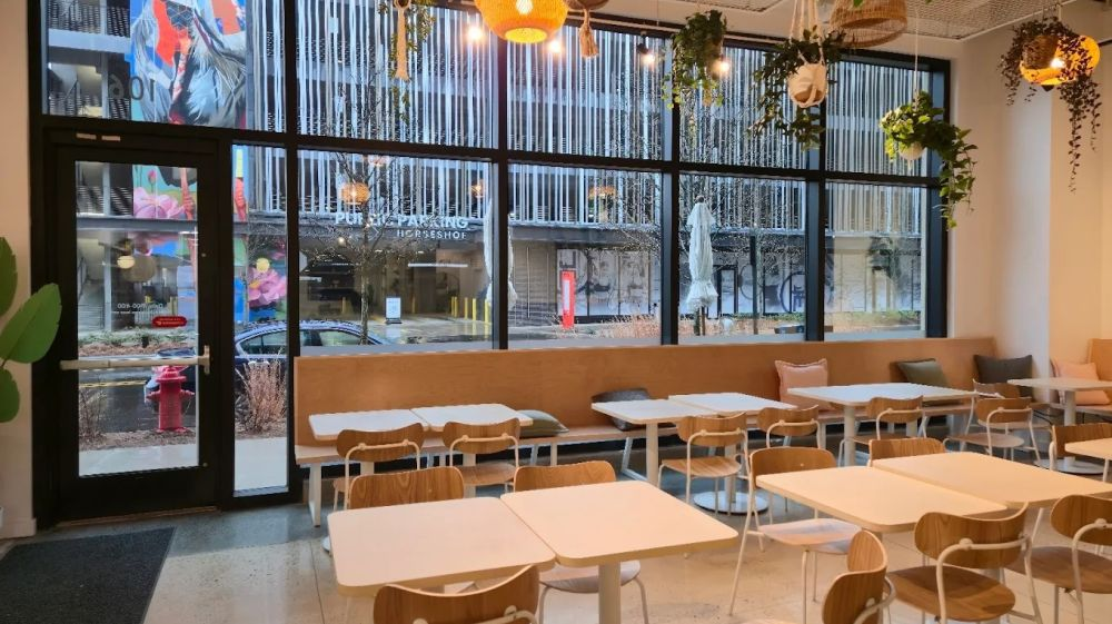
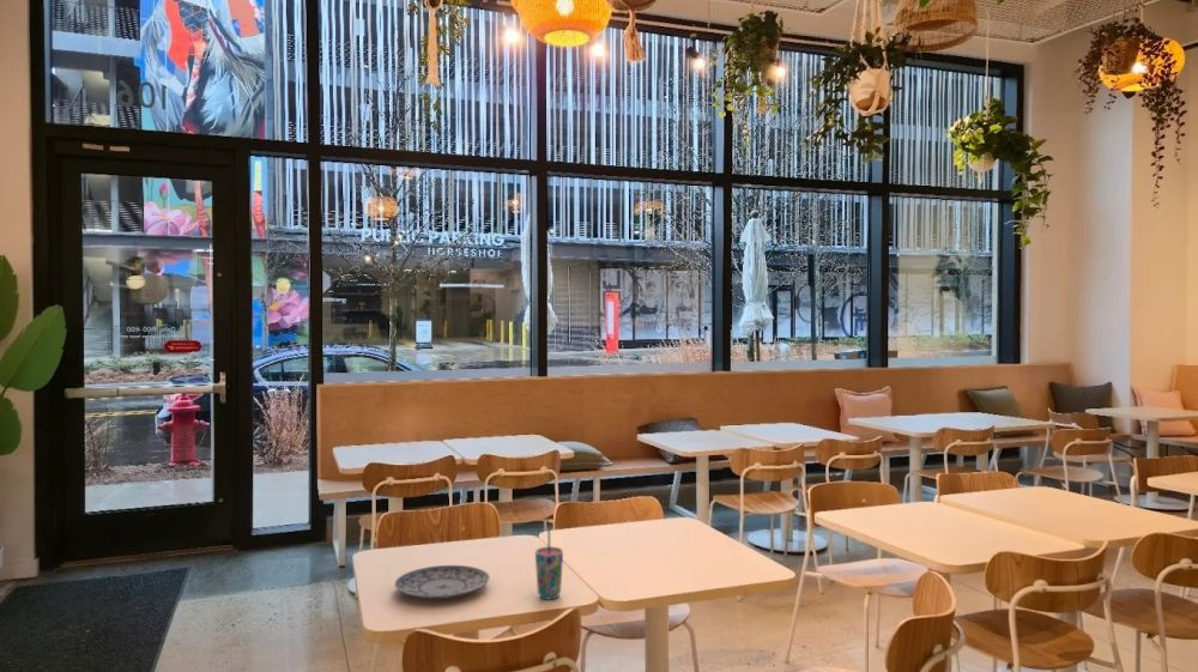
+ cup (549, 562)
+ plate (442, 583)
